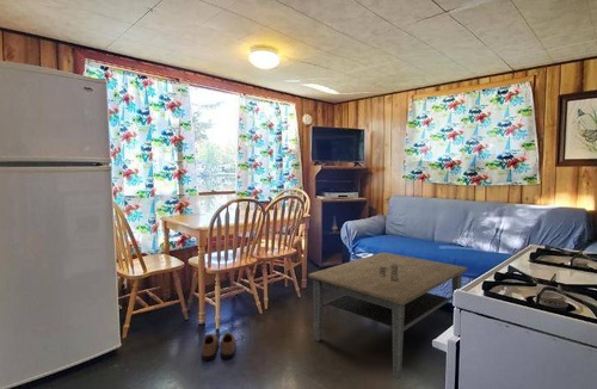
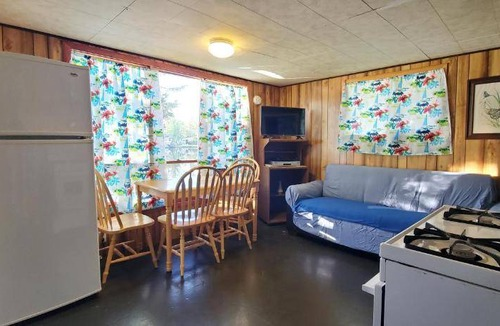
- coffee table (389, 302)
- shoe (217, 340)
